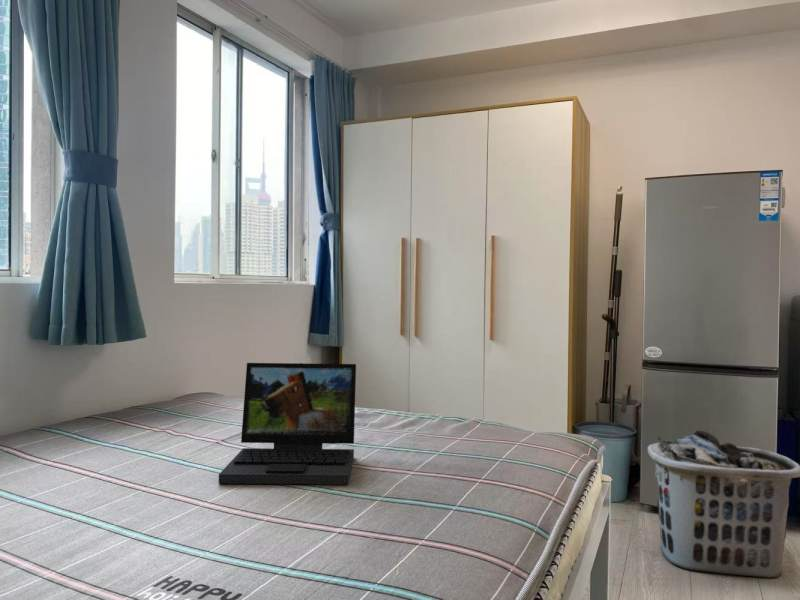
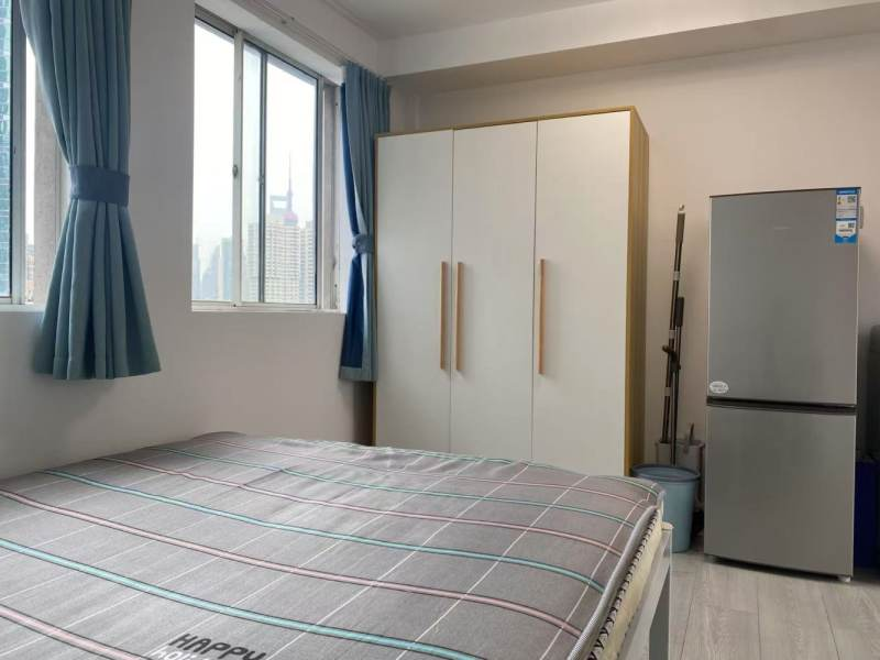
- clothes hamper (719, 497)
- laptop (294, 417)
